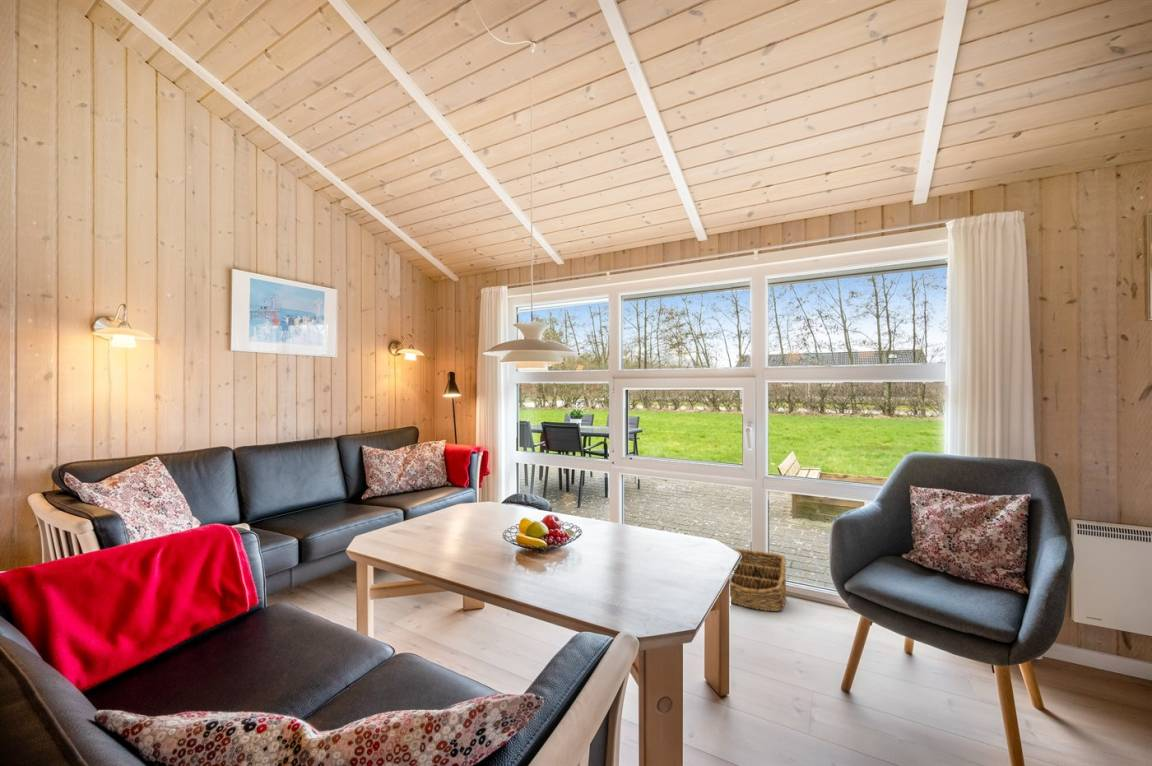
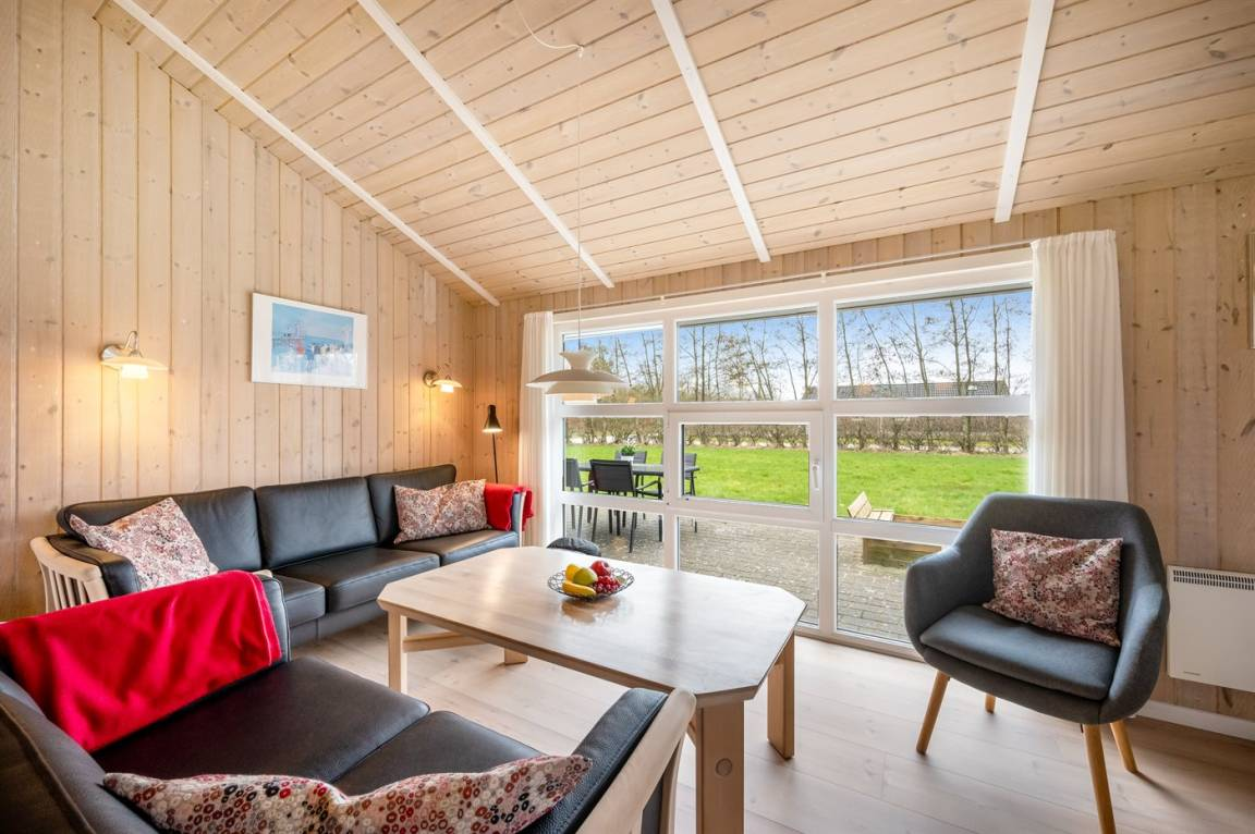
- basket (751, 578)
